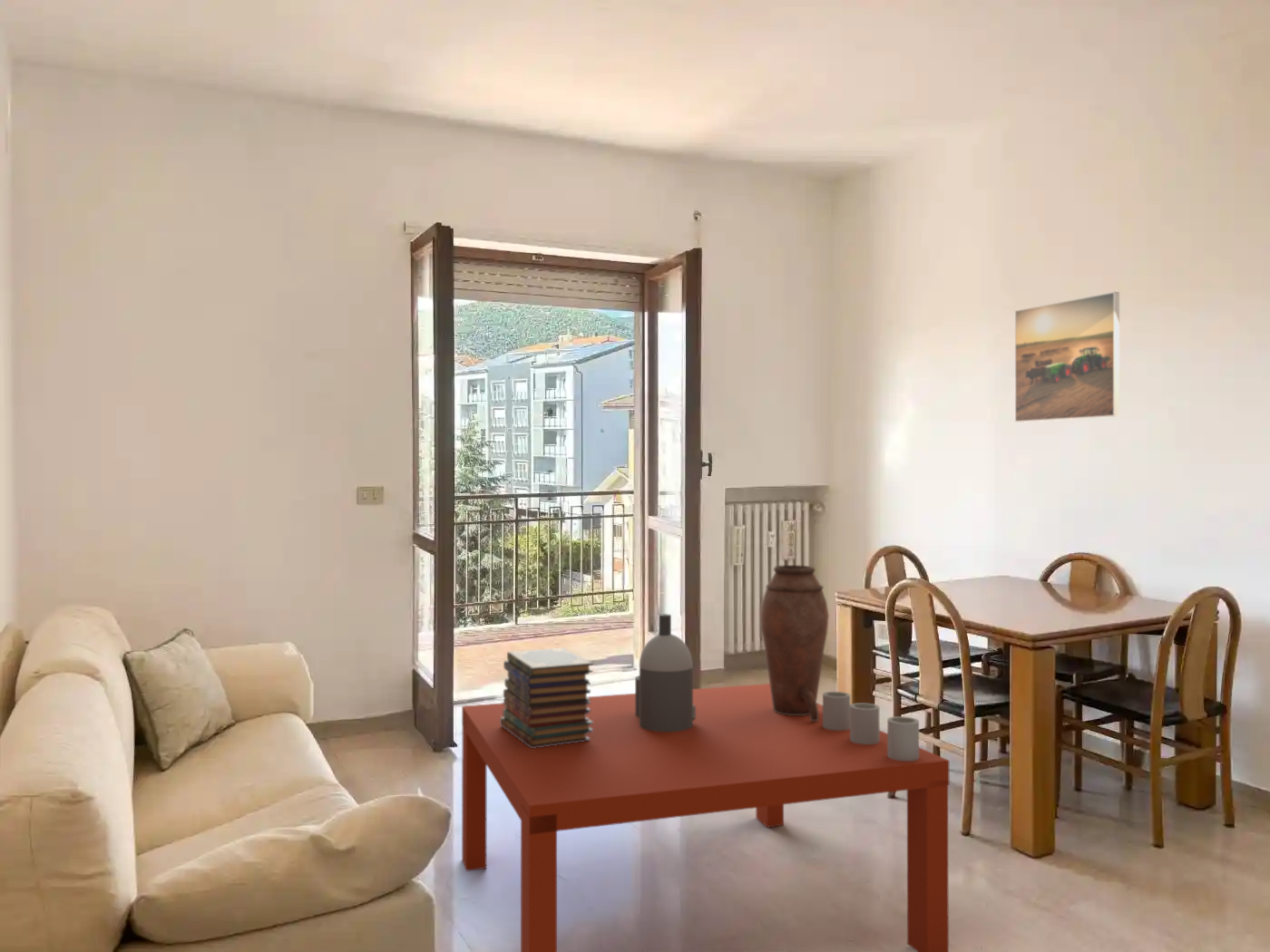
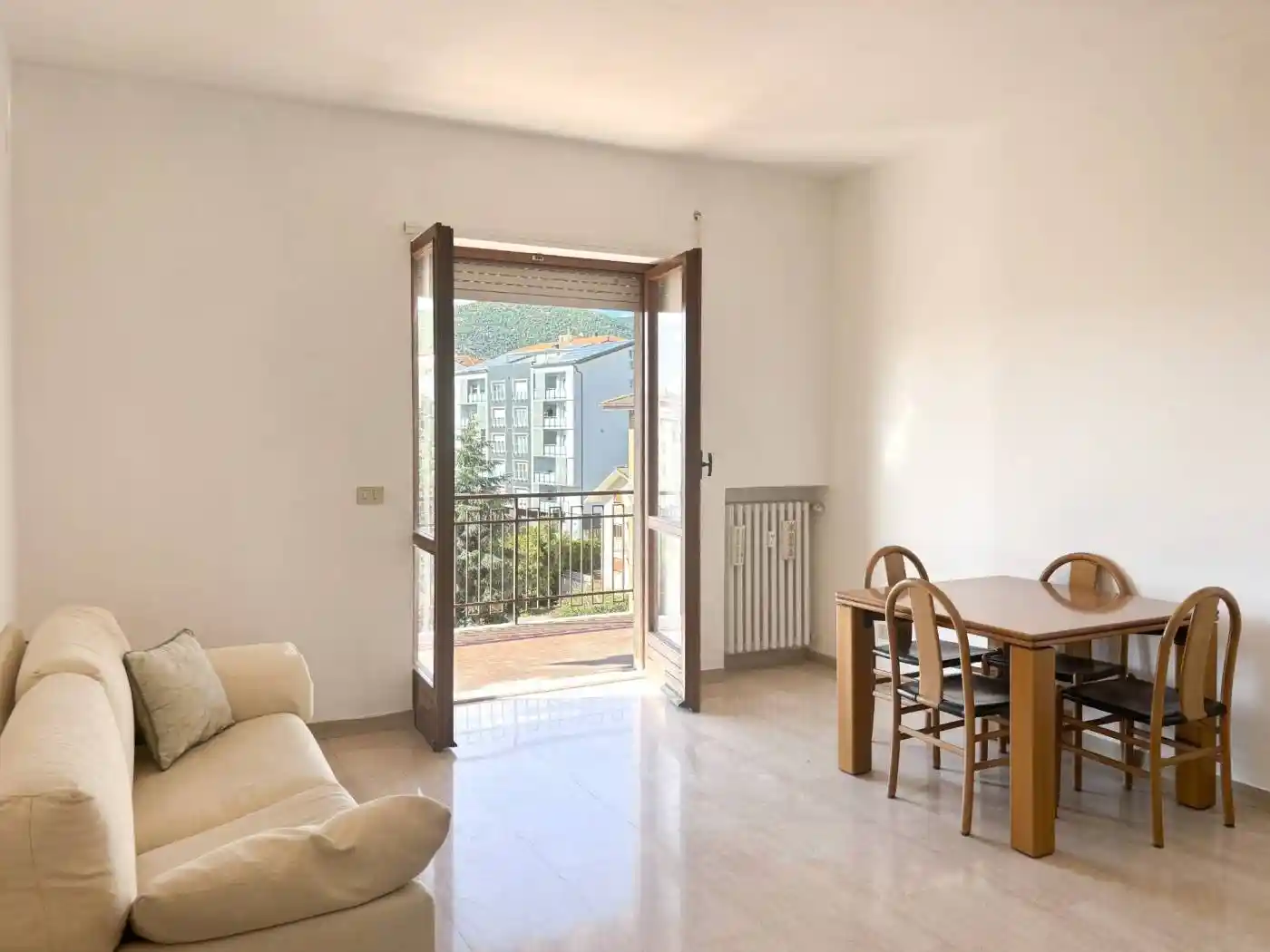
- vase (797, 638)
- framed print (1064, 360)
- book stack (547, 694)
- coffee table (679, 760)
